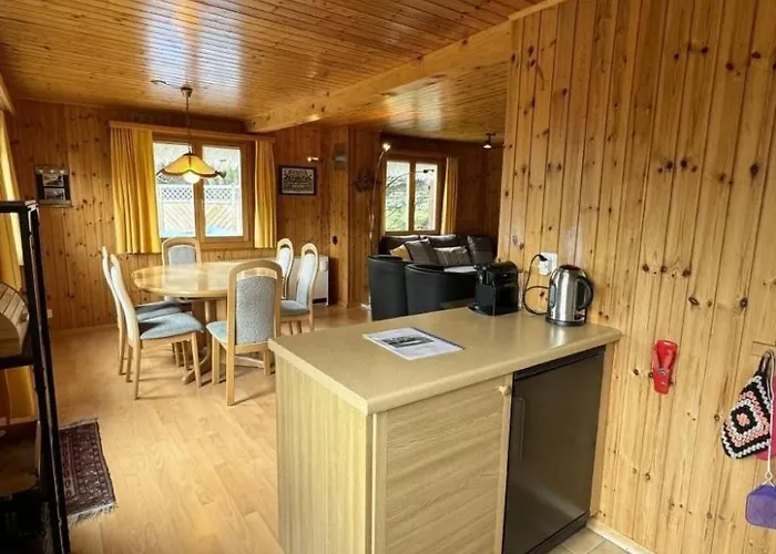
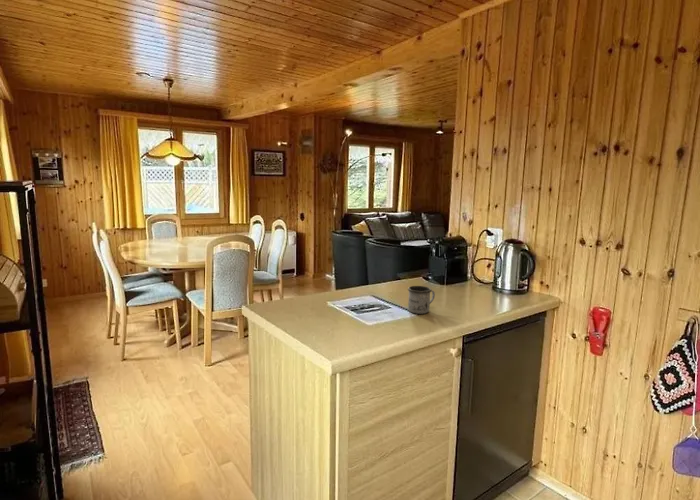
+ mug (422, 299)
